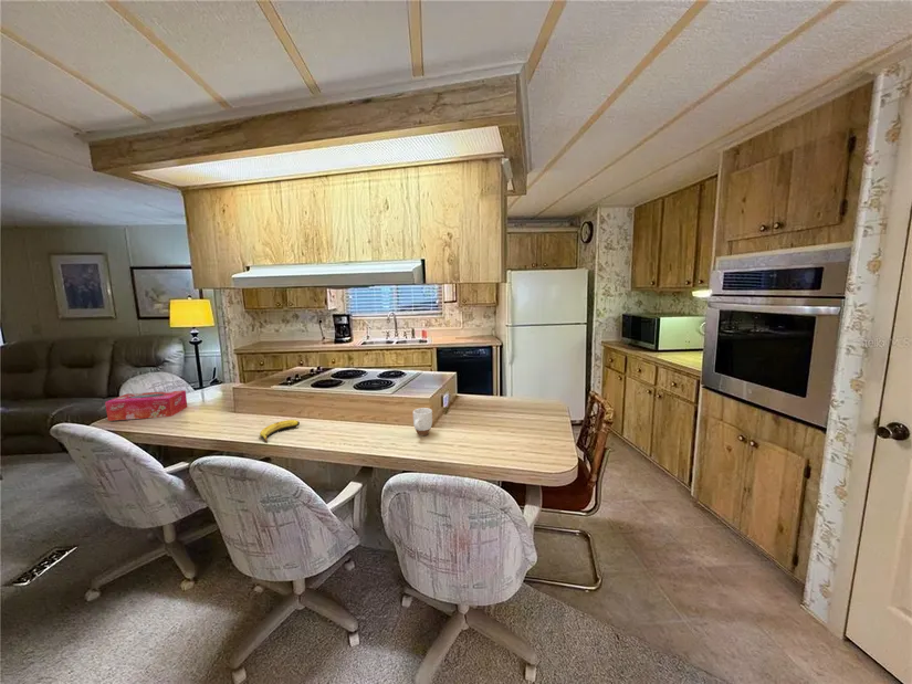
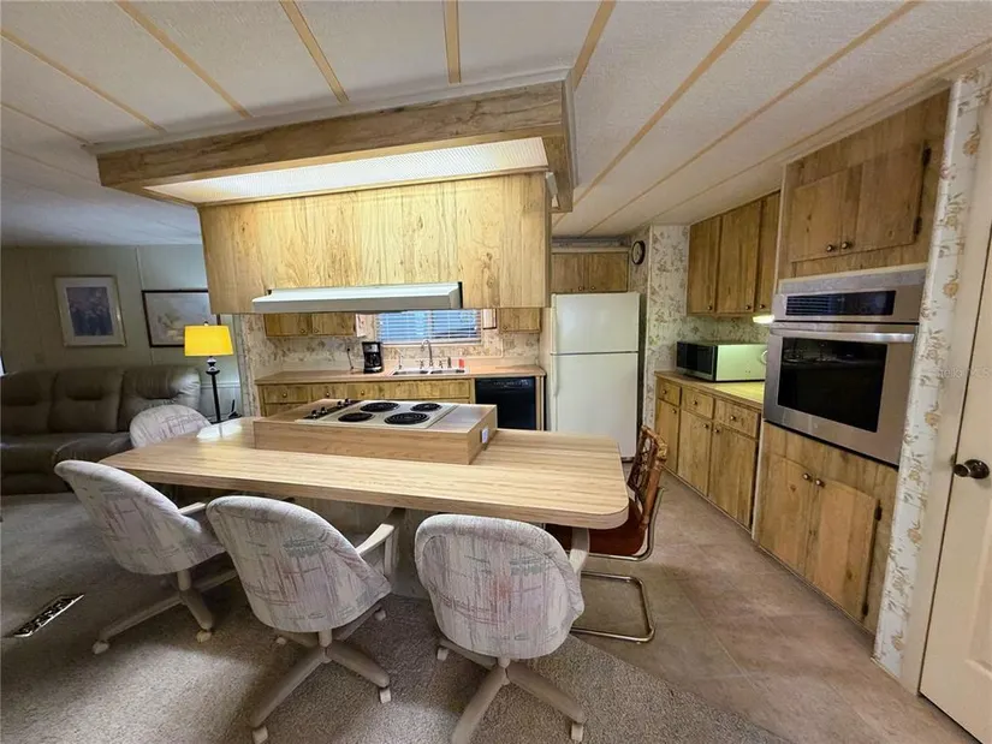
- mug (421, 423)
- tissue box (148, 404)
- banana (276, 429)
